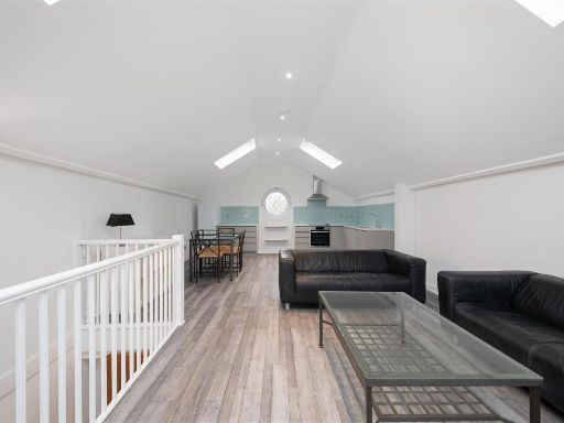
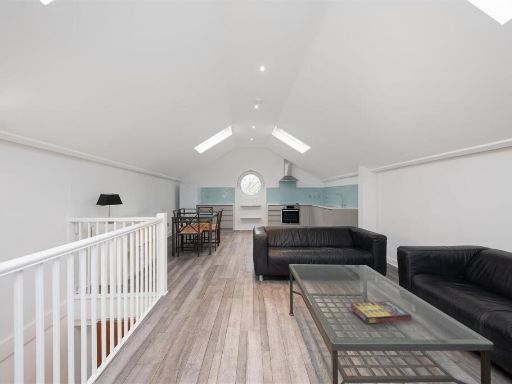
+ game compilation box (379, 311)
